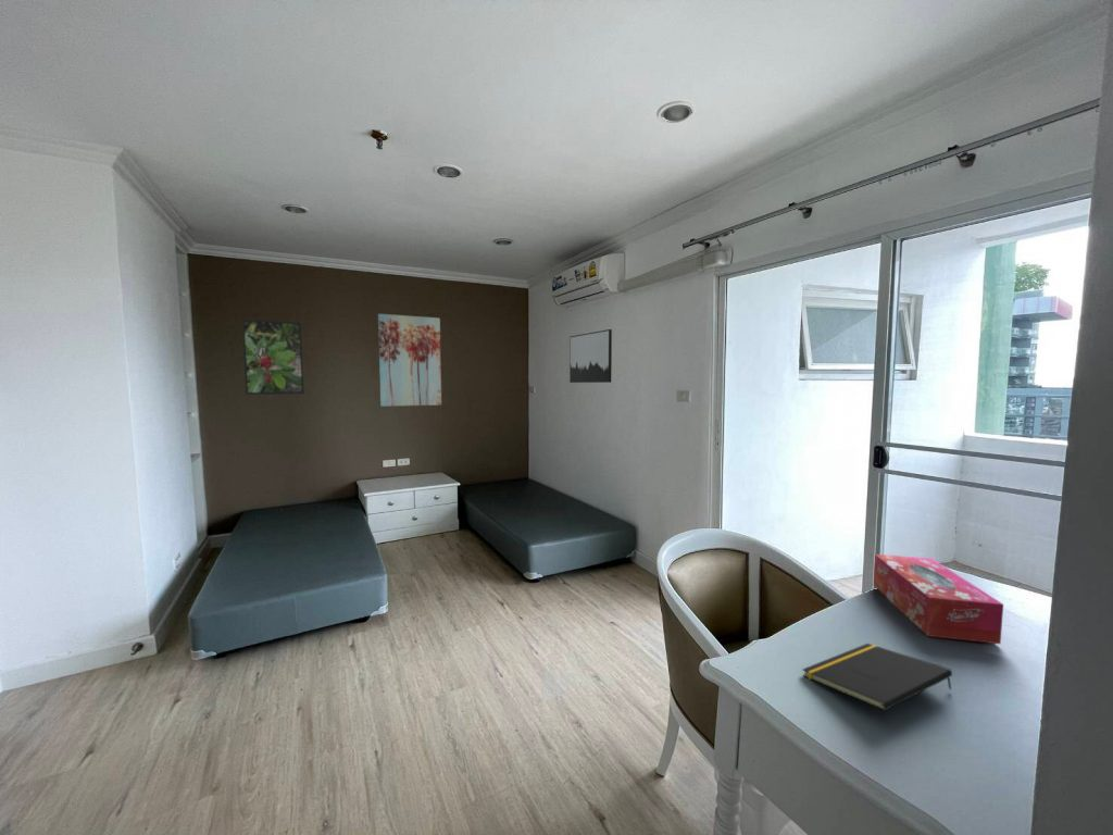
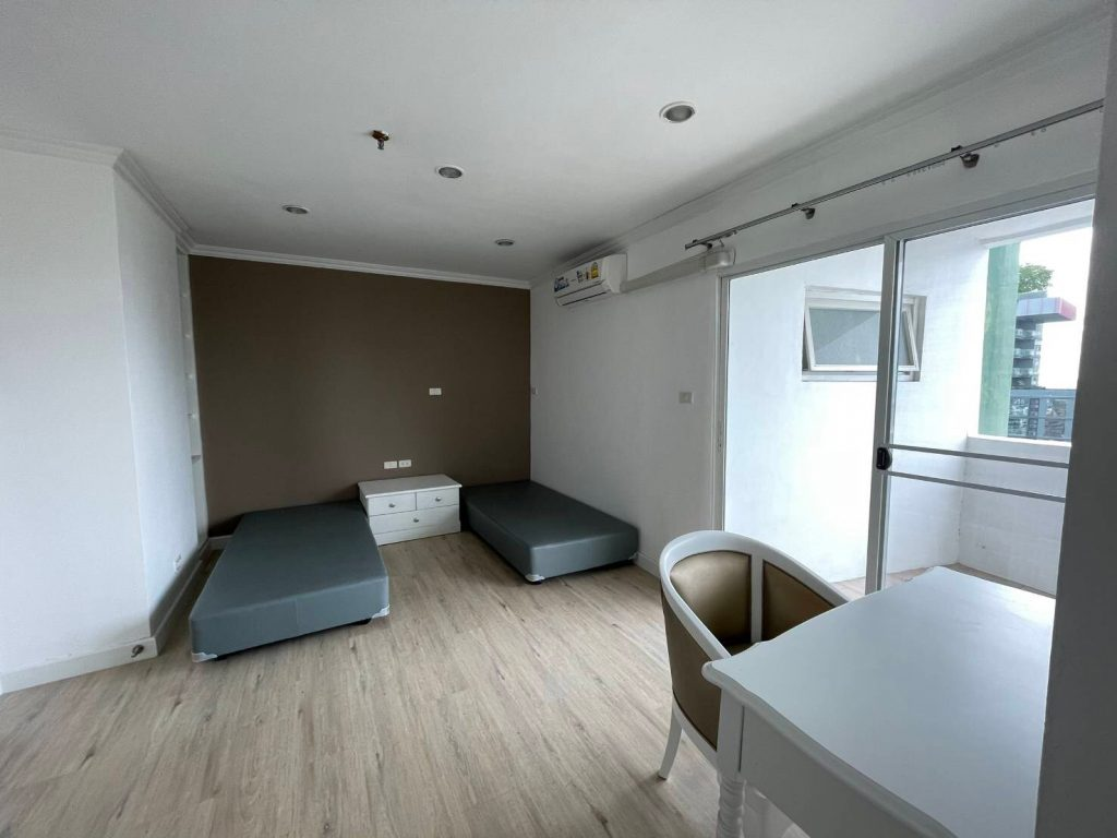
- wall art (411, 361)
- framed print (274, 358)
- notepad (875, 672)
- wall art (589, 358)
- tissue box (929, 593)
